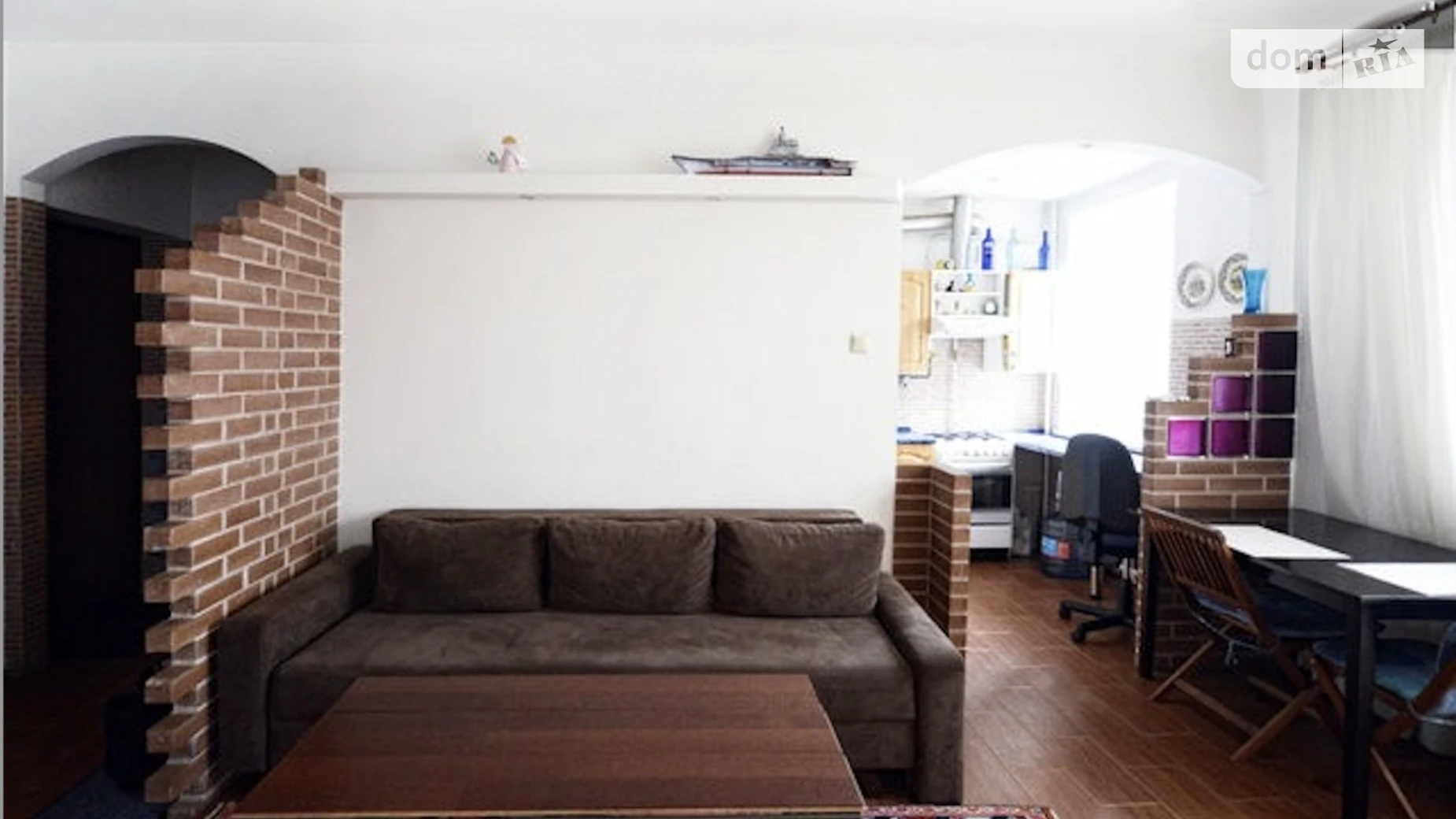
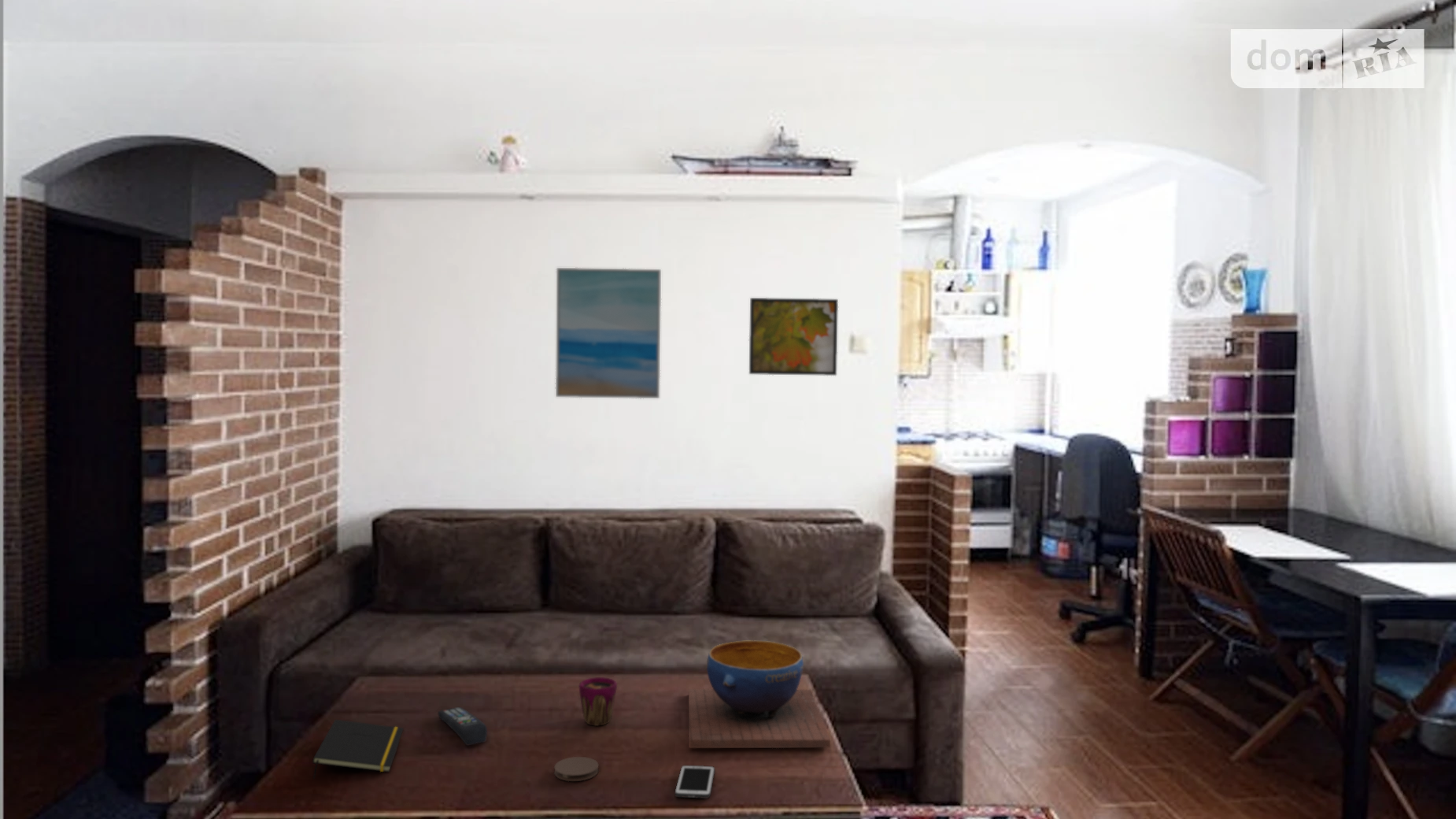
+ coaster (576, 769)
+ wall art (608, 333)
+ cup (598, 703)
+ decorative bowl (755, 687)
+ notepad (360, 744)
+ remote control (462, 722)
+ cell phone (695, 781)
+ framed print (793, 336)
